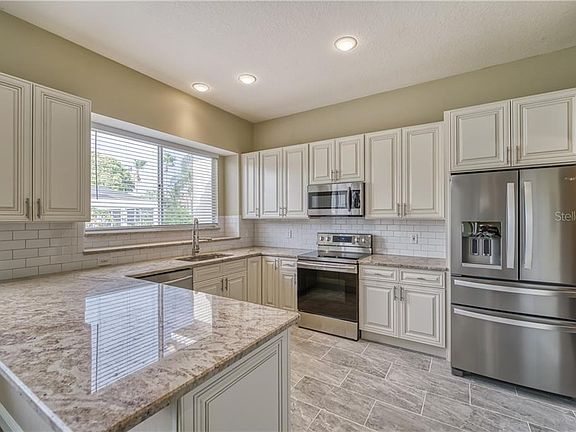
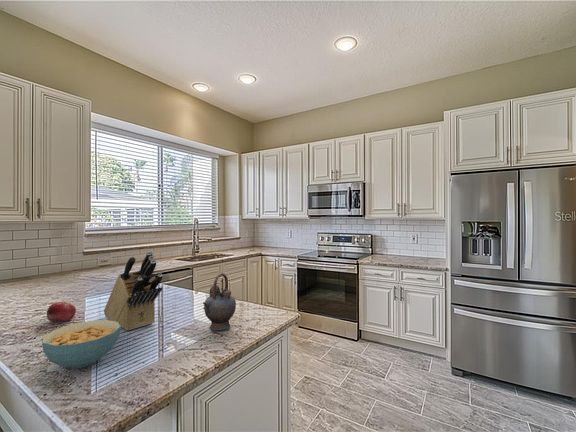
+ cereal bowl (83, 347)
+ fruit (60, 311)
+ knife block (132, 286)
+ teapot (217, 301)
